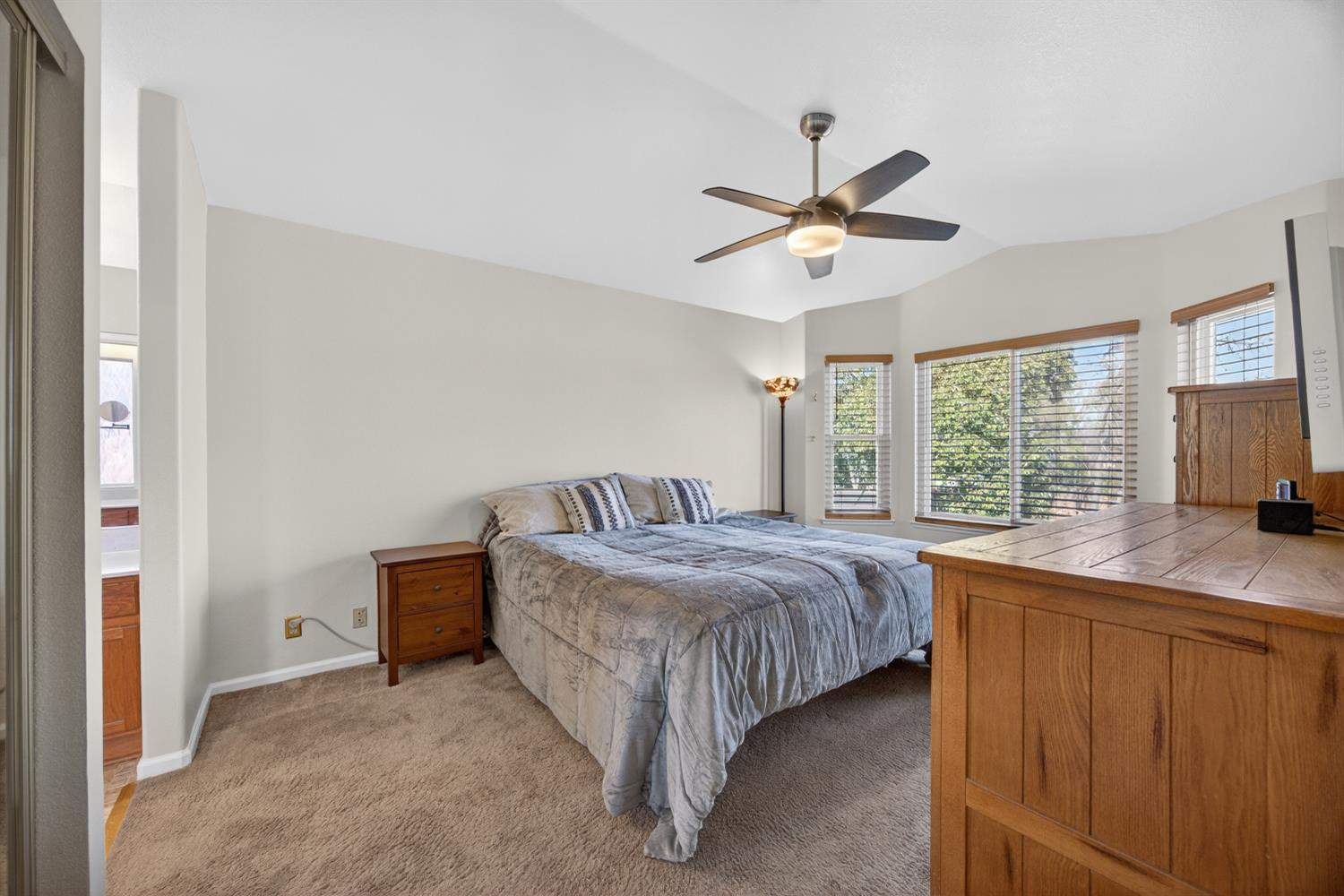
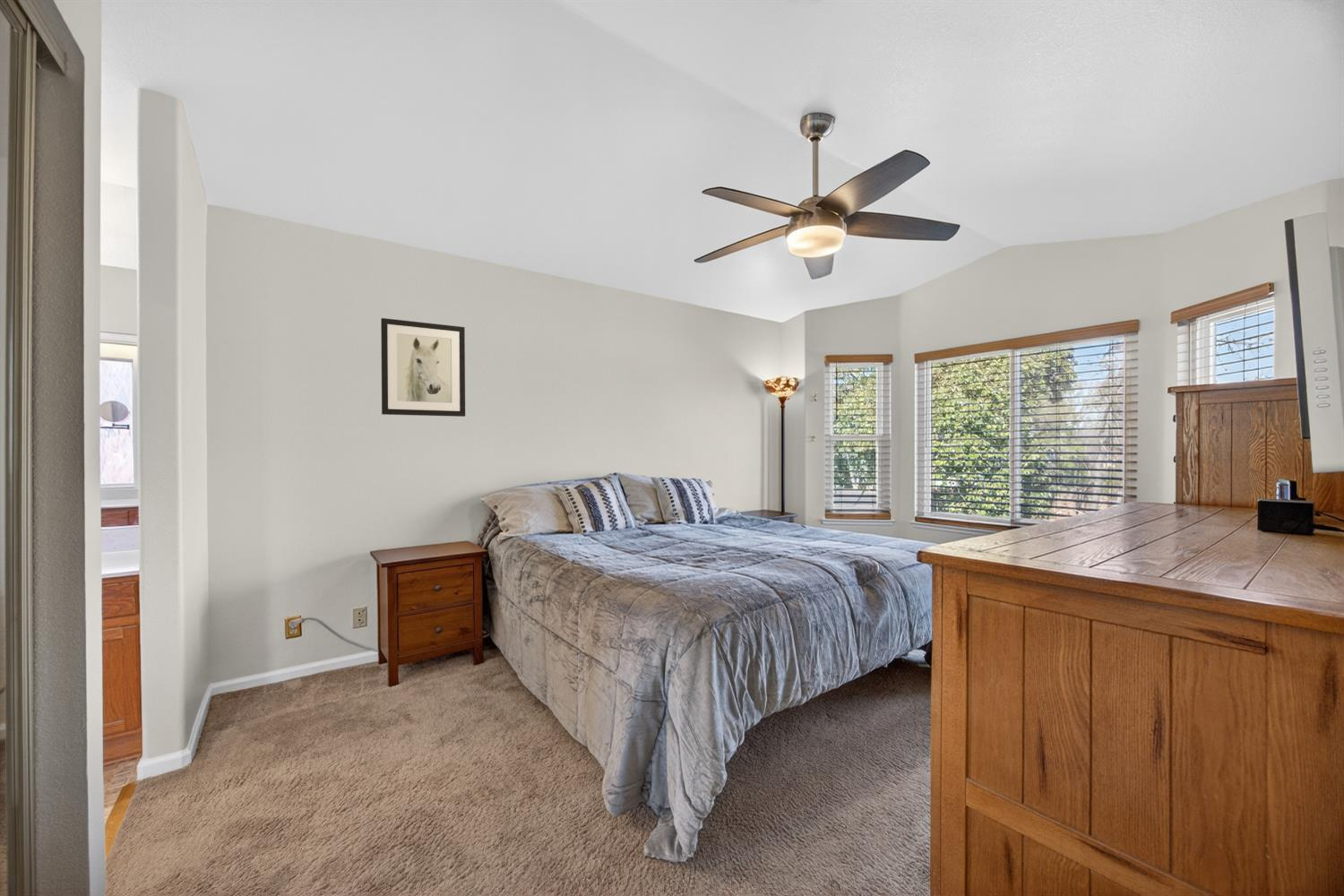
+ wall art (424, 369)
